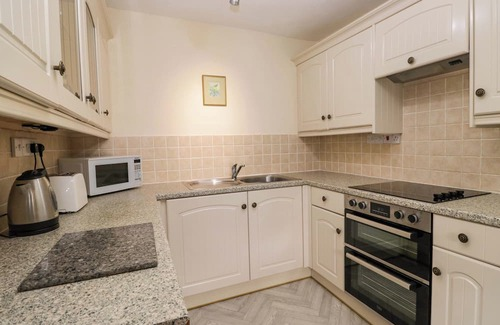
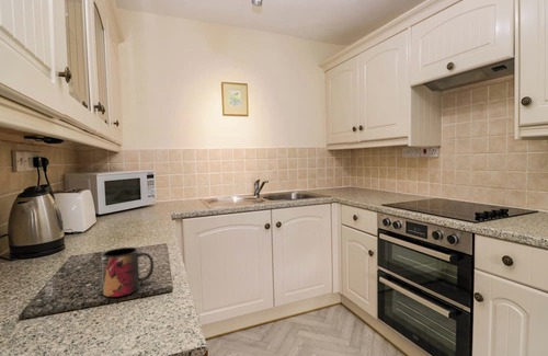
+ mug (128, 268)
